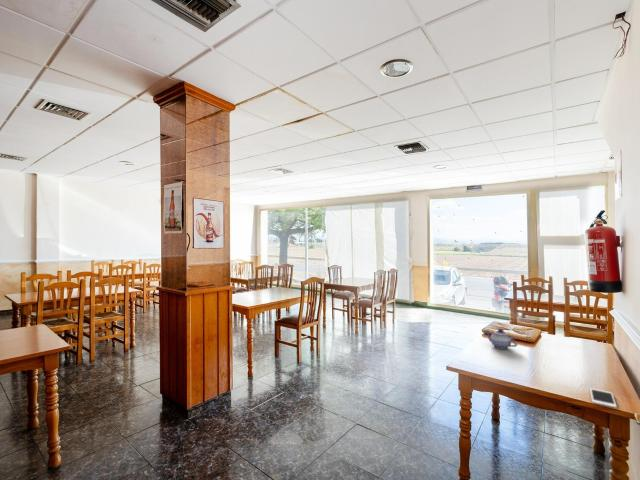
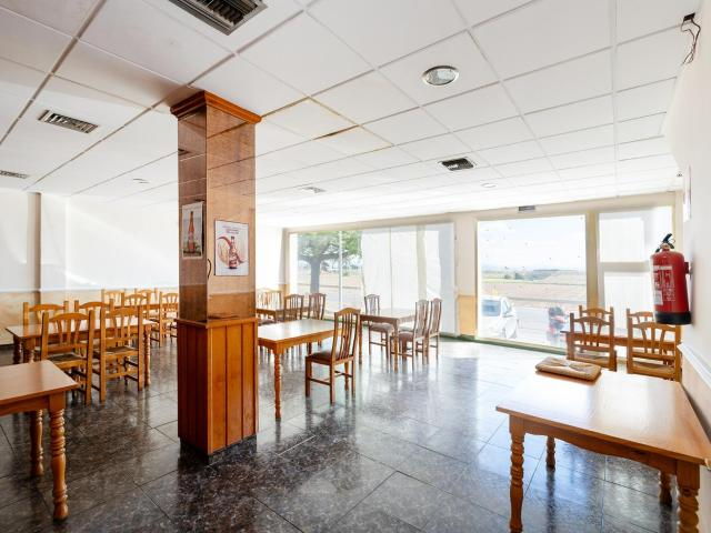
- teapot (500, 337)
- cell phone (602, 397)
